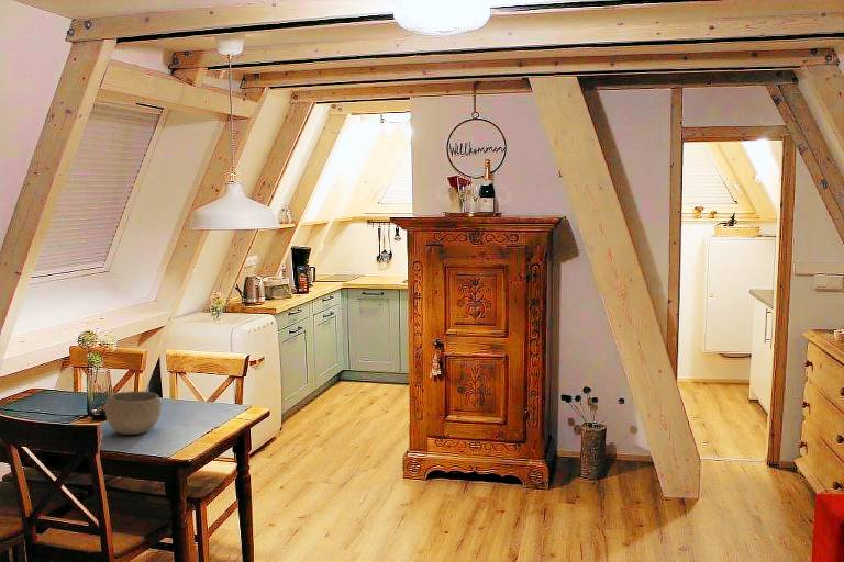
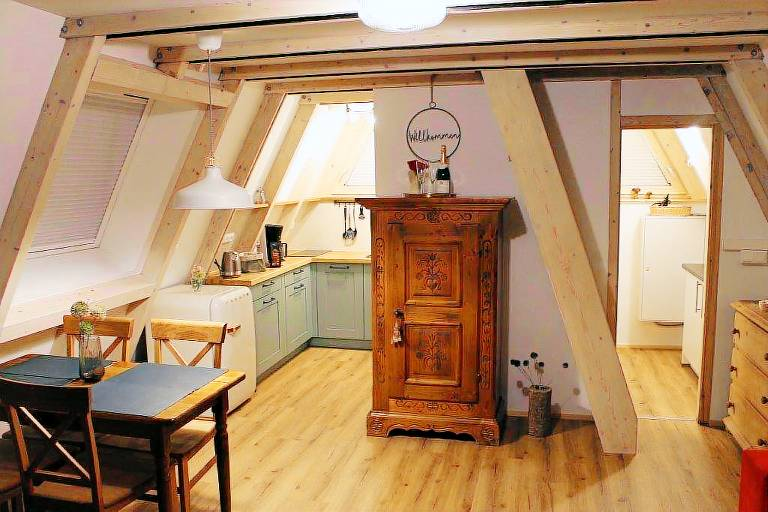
- bowl (133, 412)
